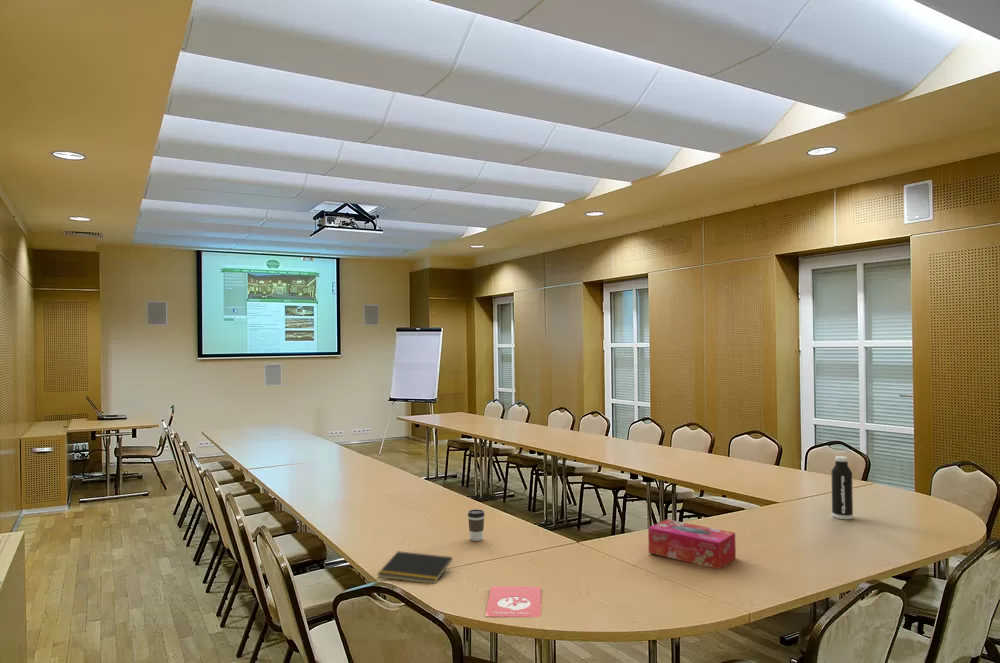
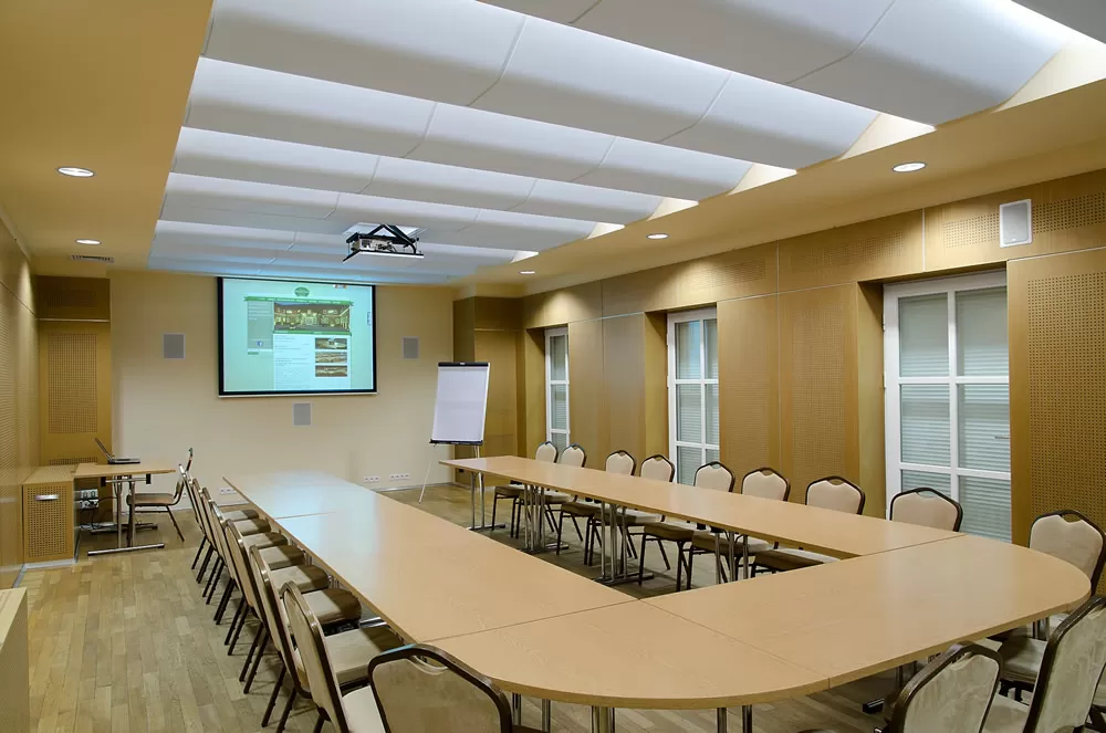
- book (514, 601)
- coffee cup (476, 525)
- tissue box (691, 542)
- water bottle (842, 487)
- notepad (415, 567)
